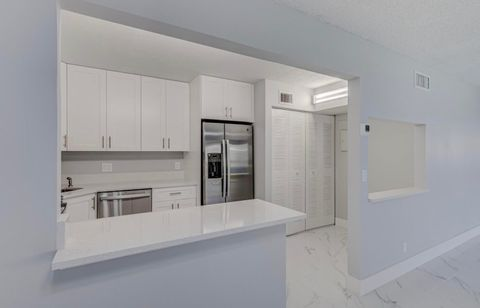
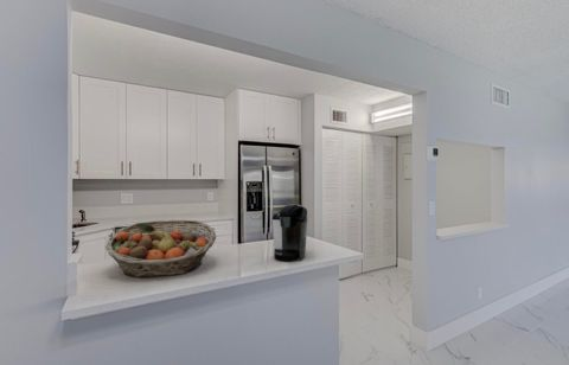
+ coffee maker (282, 229)
+ fruit basket (164, 245)
